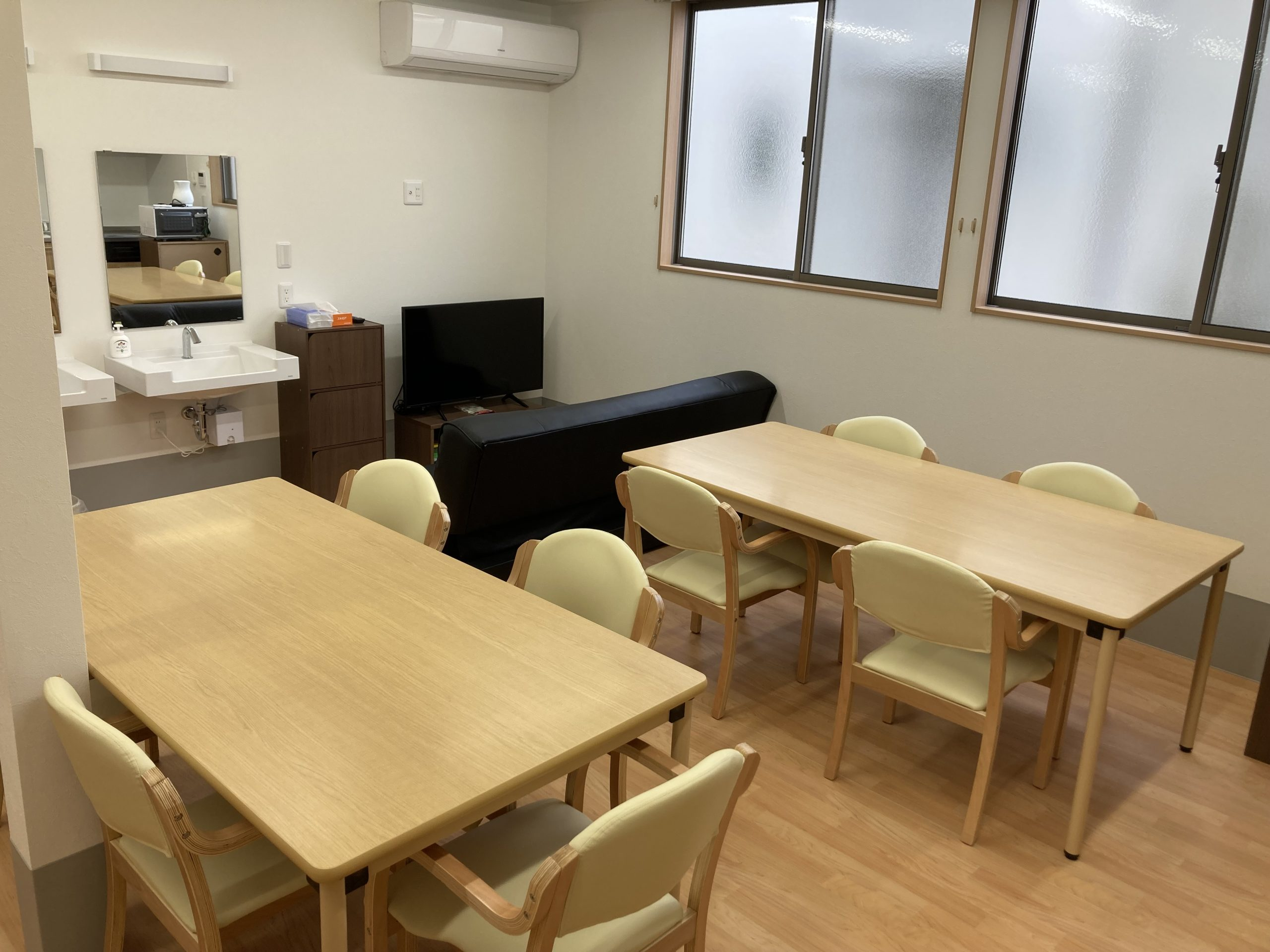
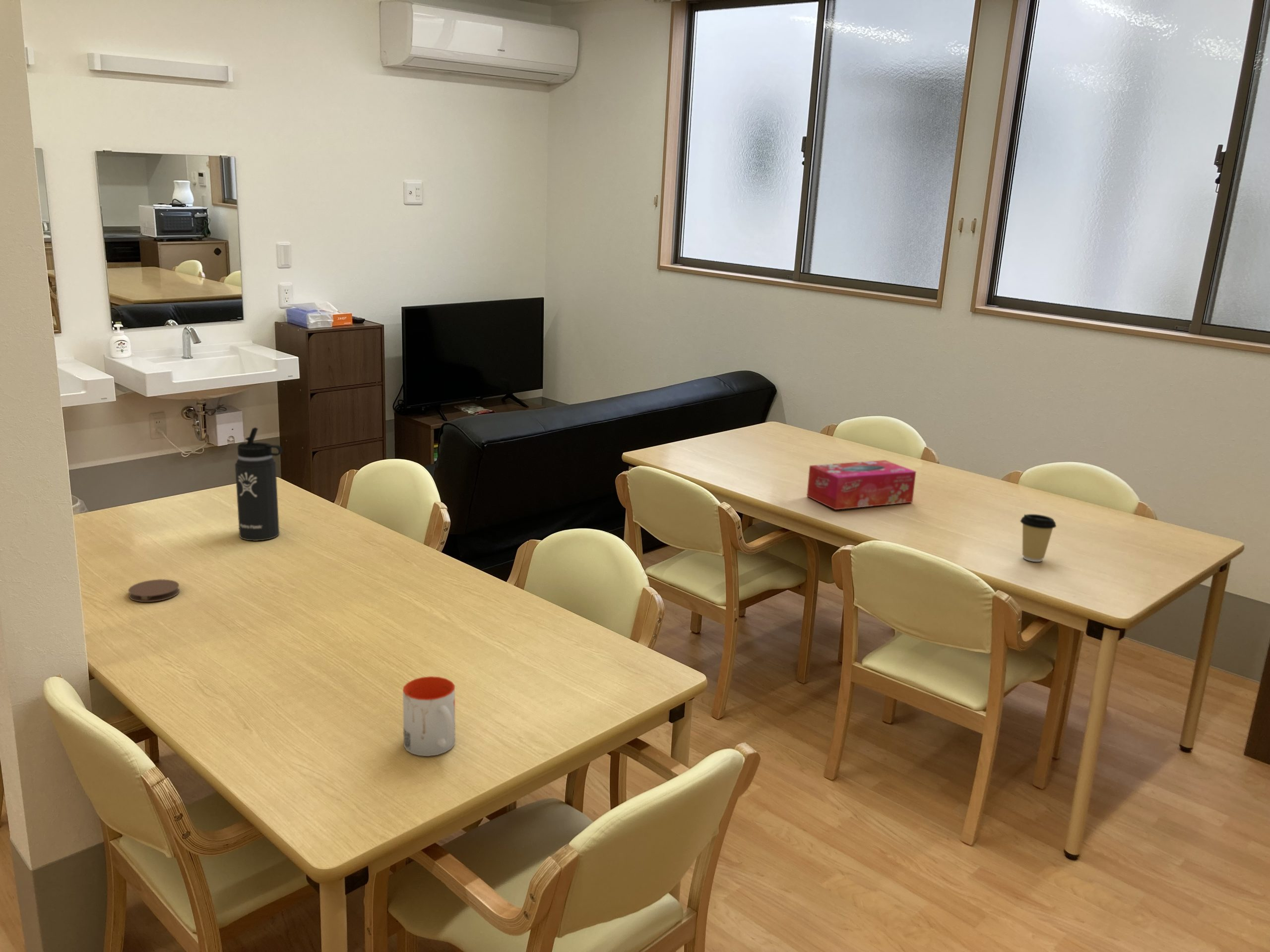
+ coffee cup (1036, 537)
+ mug (434, 719)
+ coaster (154, 590)
+ tissue box (861, 484)
+ thermos bottle (260, 482)
